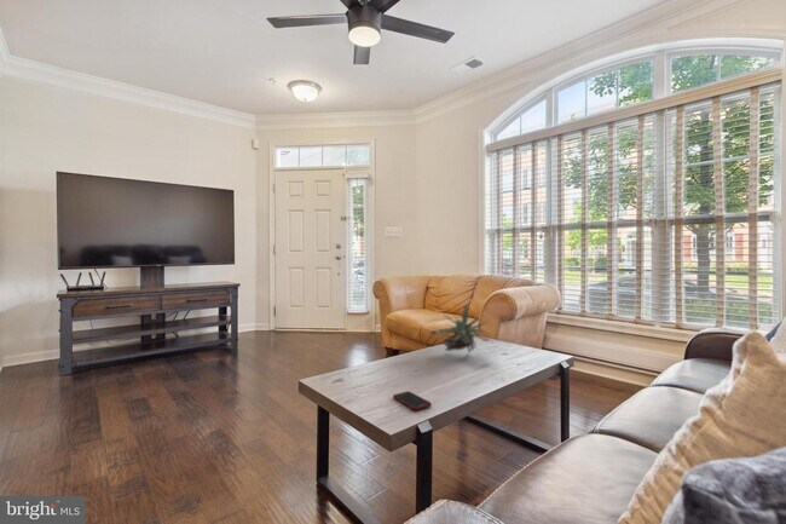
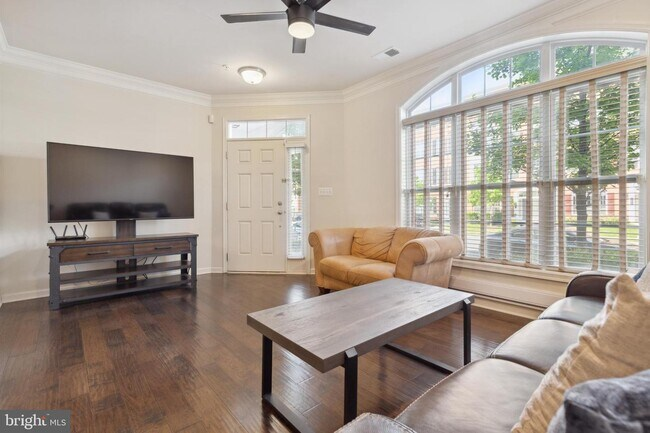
- plant (464, 330)
- cell phone (411, 399)
